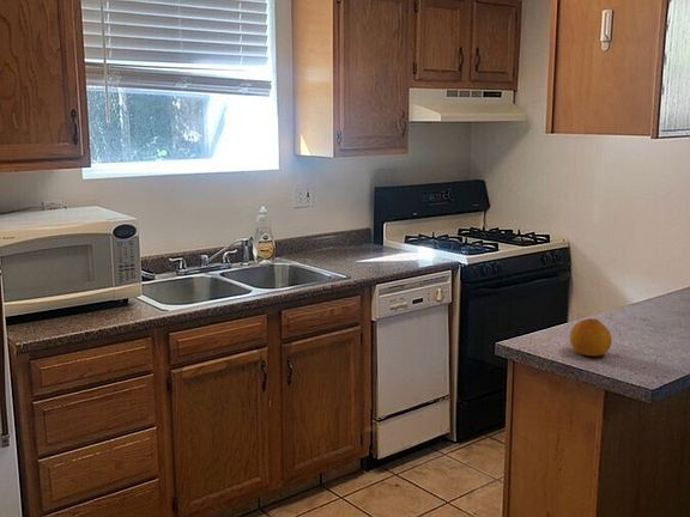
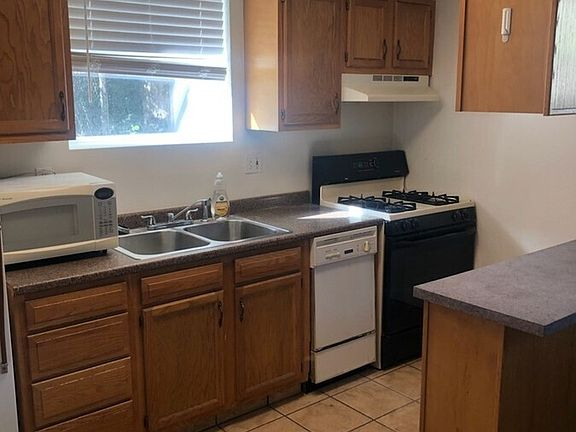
- fruit (591, 335)
